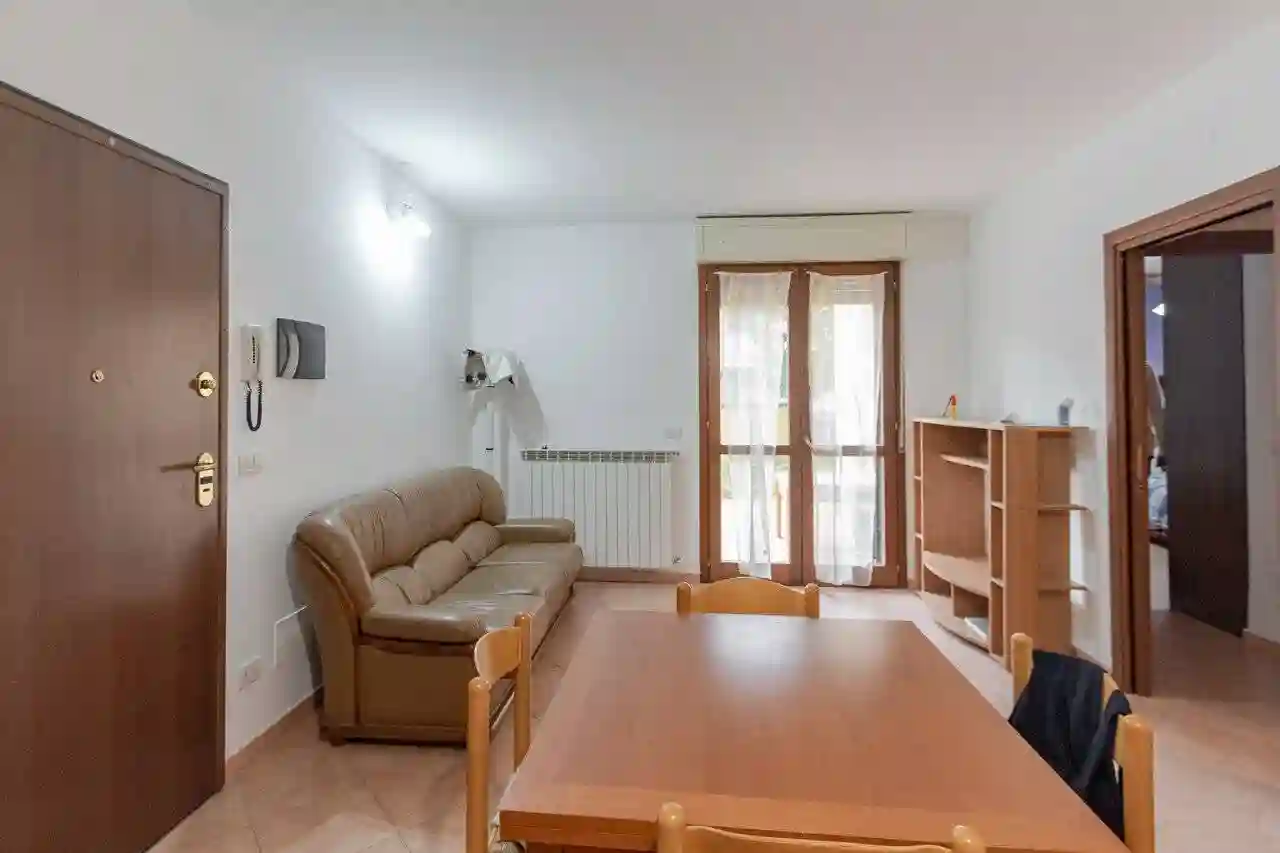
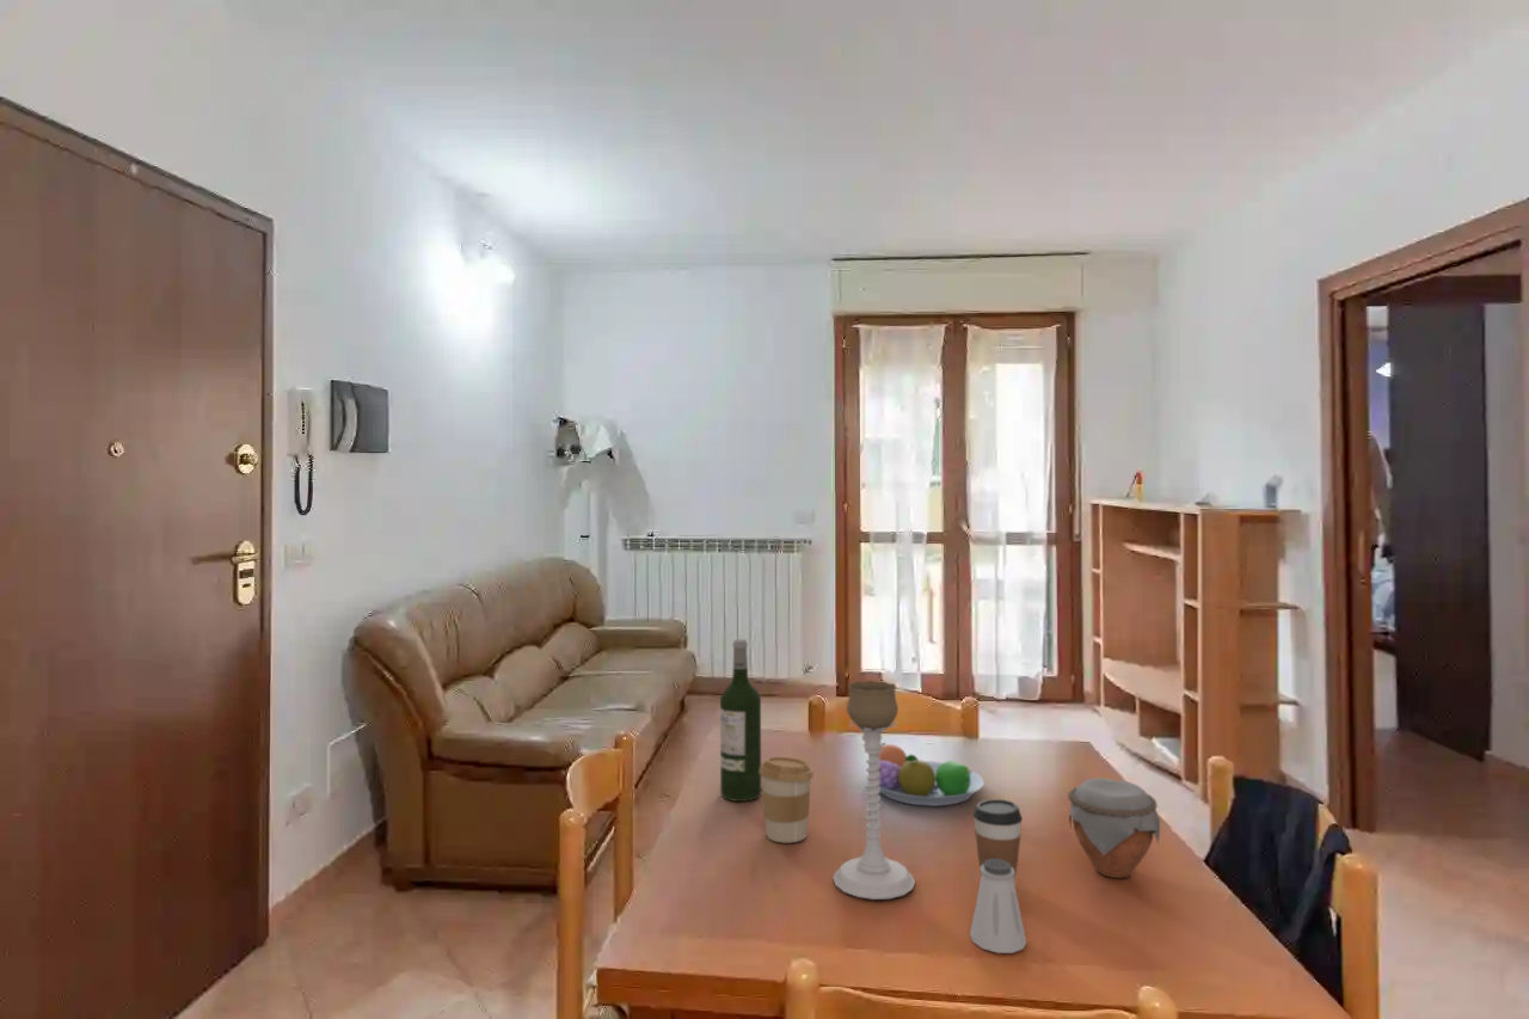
+ fruit bowl (926, 767)
+ saltshaker (997, 901)
+ candle holder (872, 782)
+ coffee cup (786, 797)
+ coffee cup (997, 843)
+ jar (1112, 828)
+ wine bottle (741, 717)
